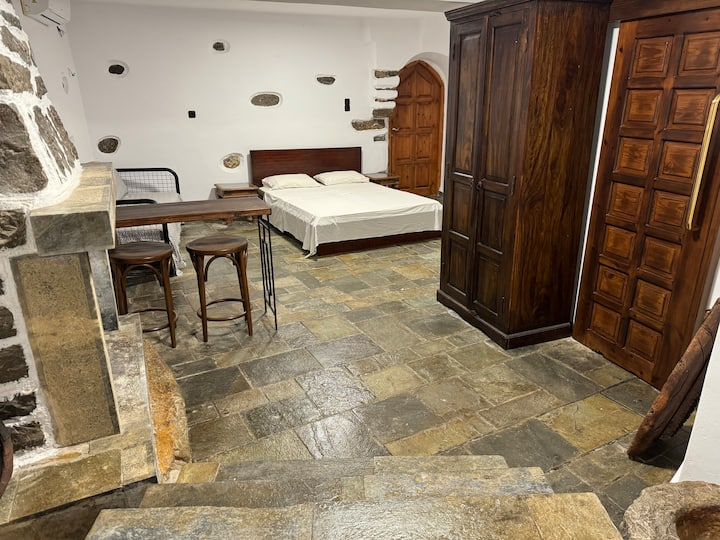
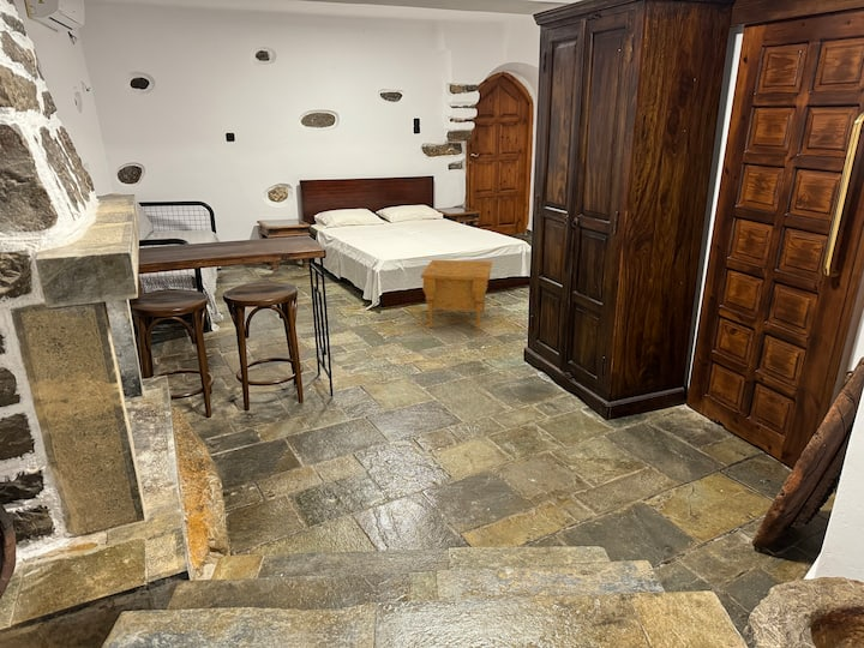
+ nightstand (457, 294)
